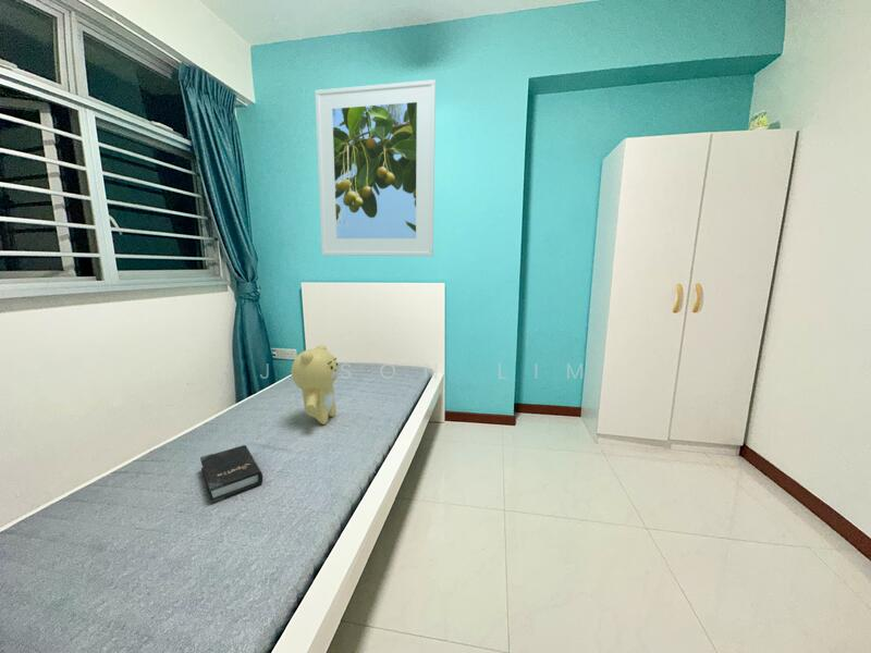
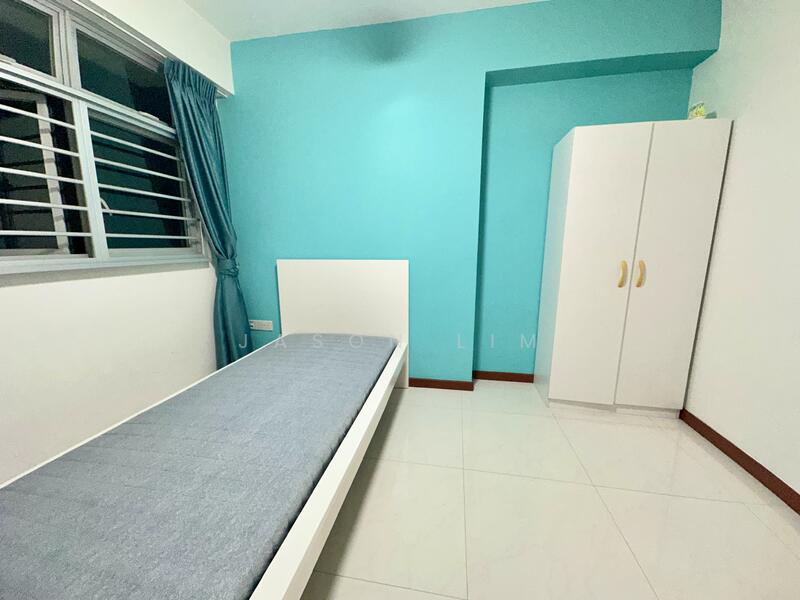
- hardback book (231, 470)
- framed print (375, 174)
- teddy bear (315, 385)
